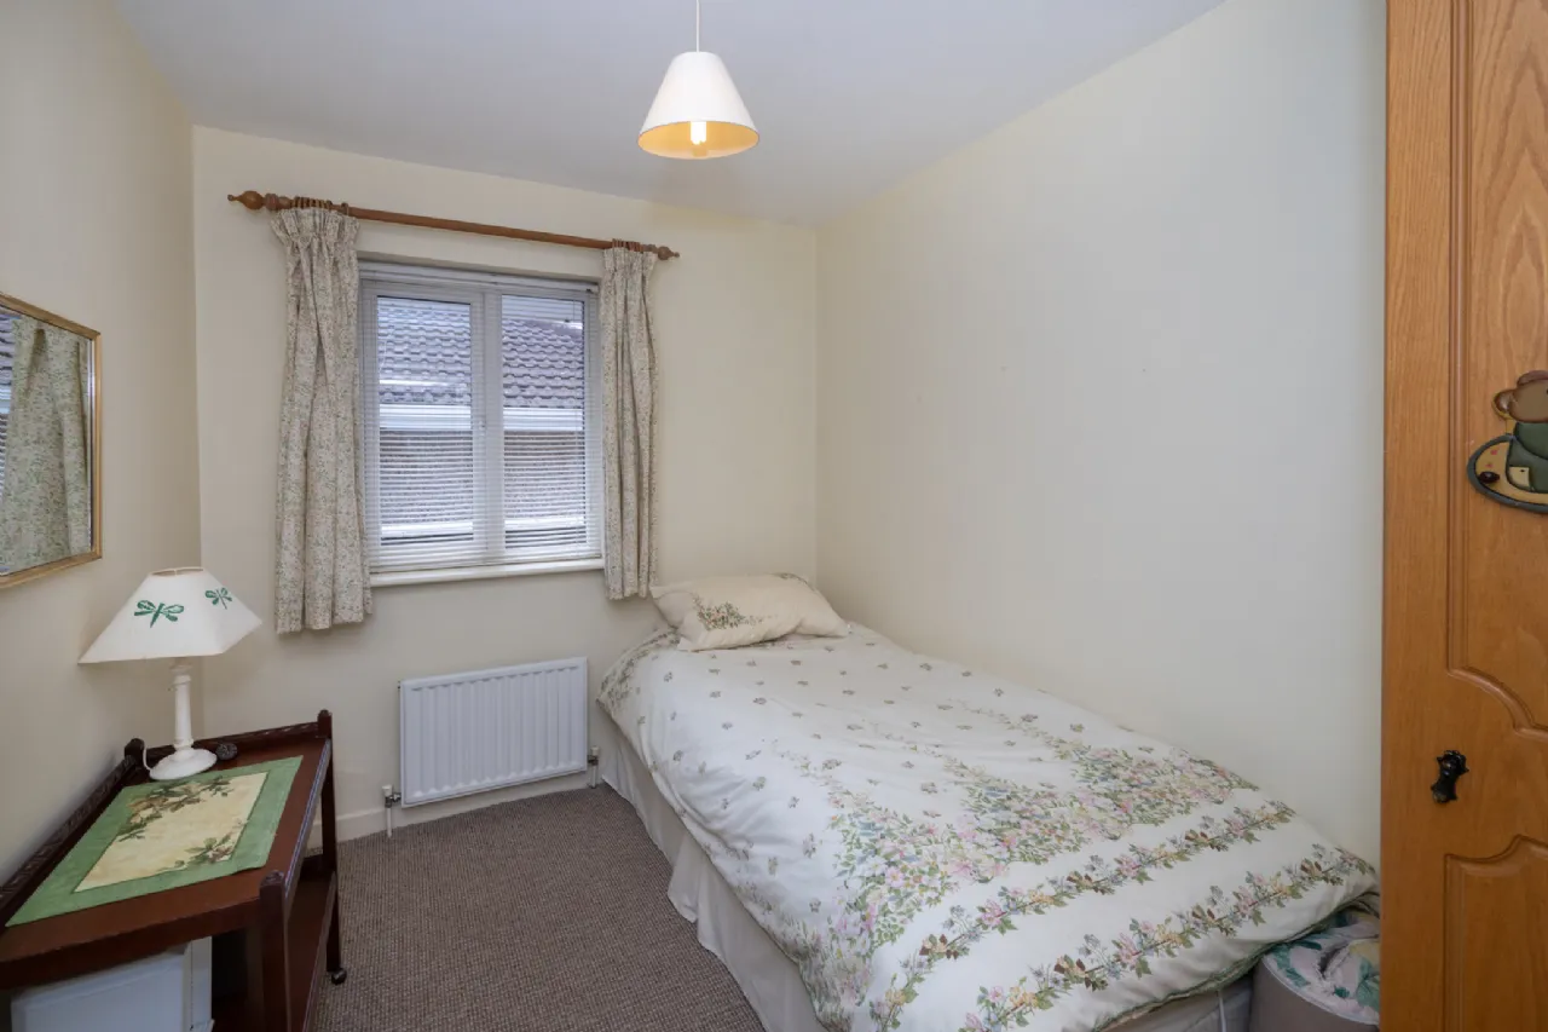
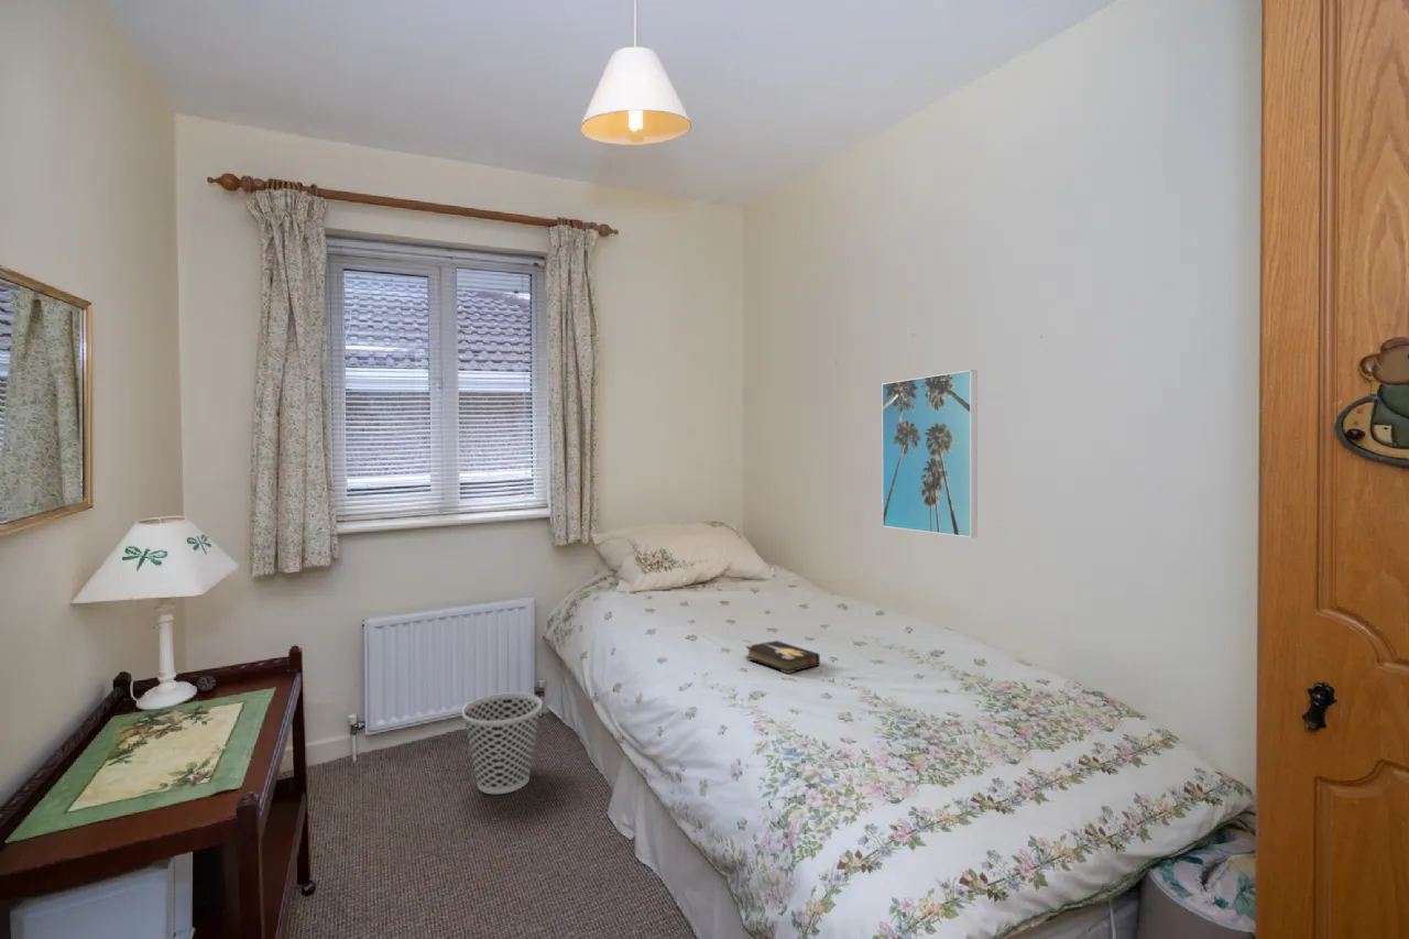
+ wastebasket (503, 743)
+ hardback book (782, 654)
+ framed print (926, 454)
